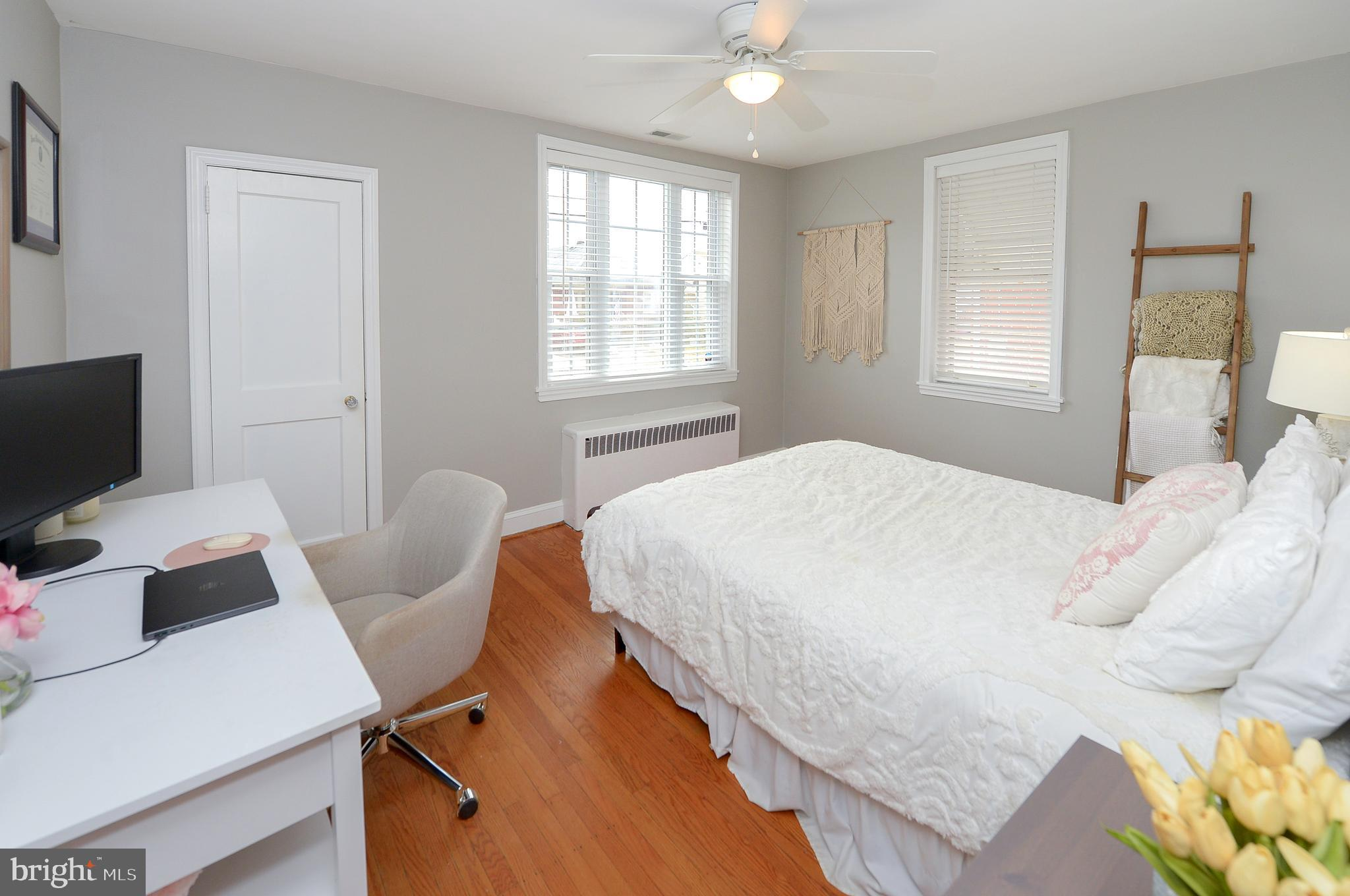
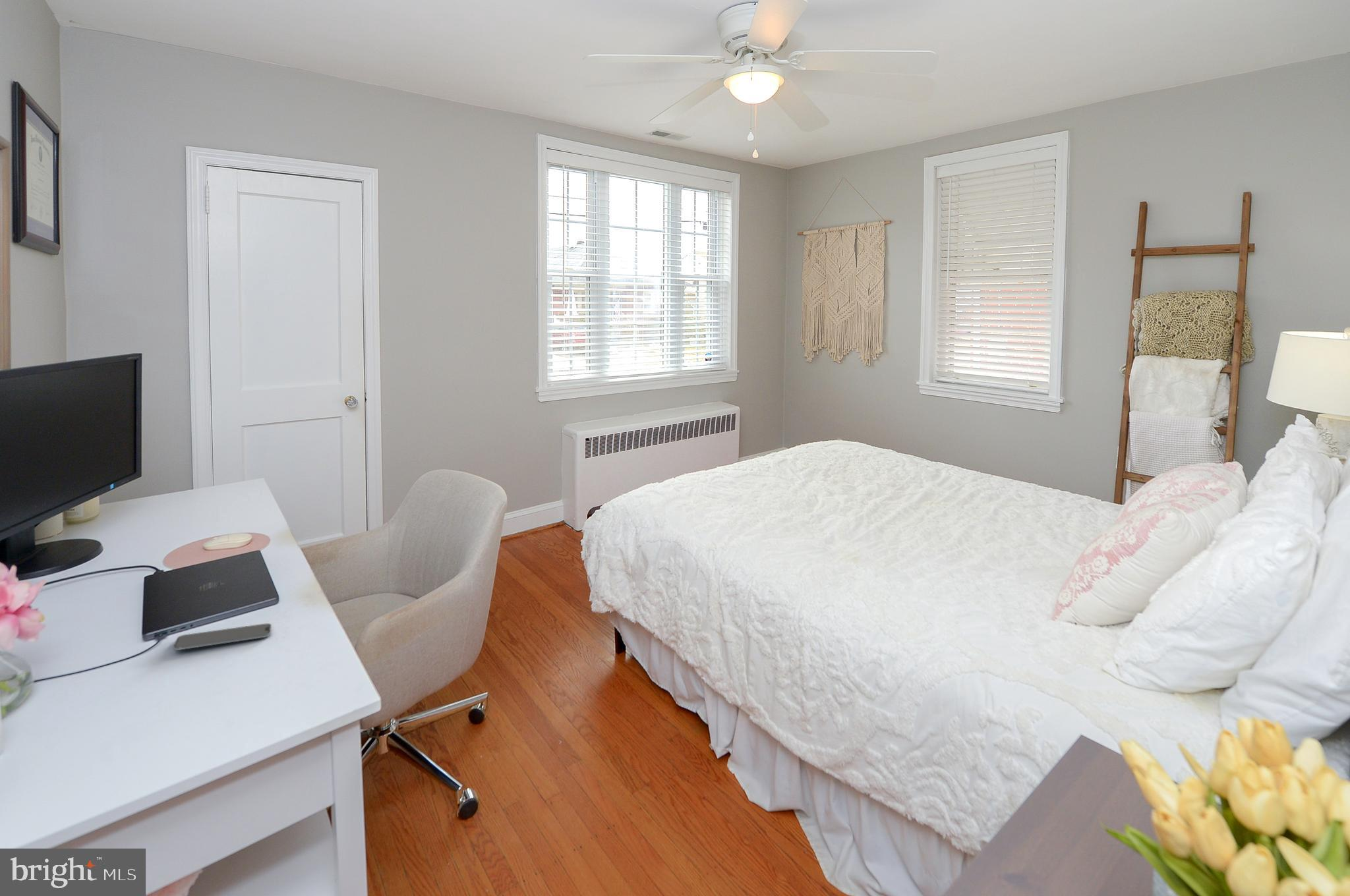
+ smartphone (224, 636)
